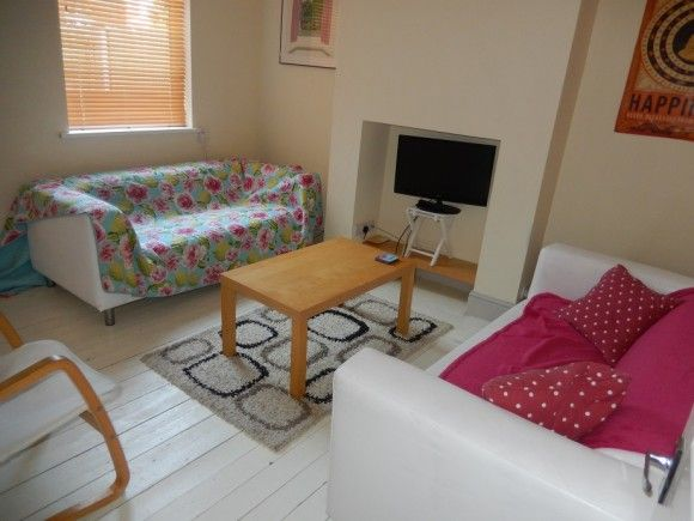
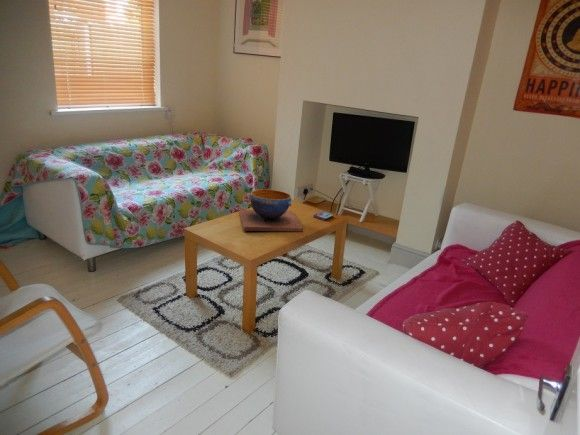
+ decorative bowl (270, 207)
